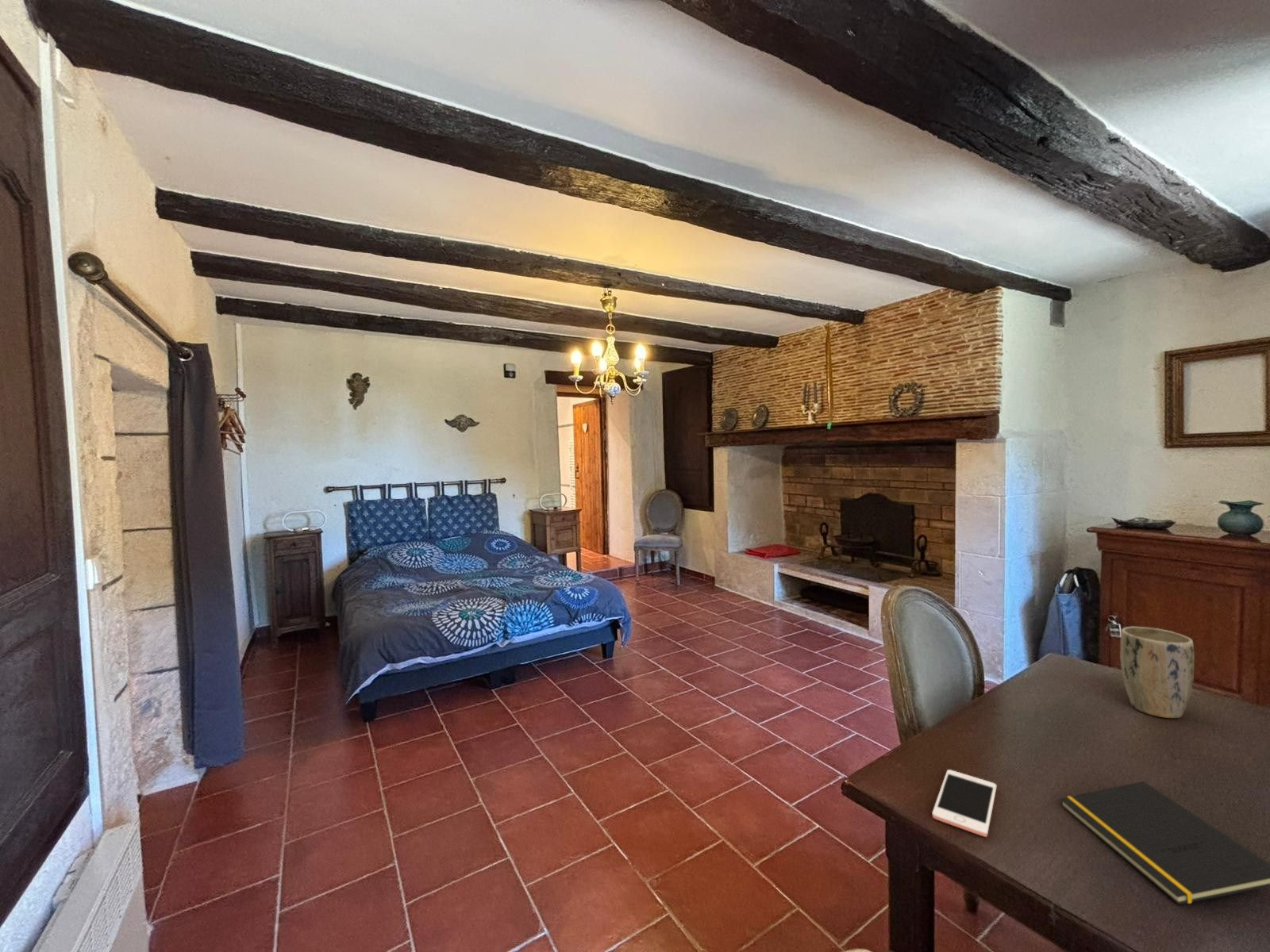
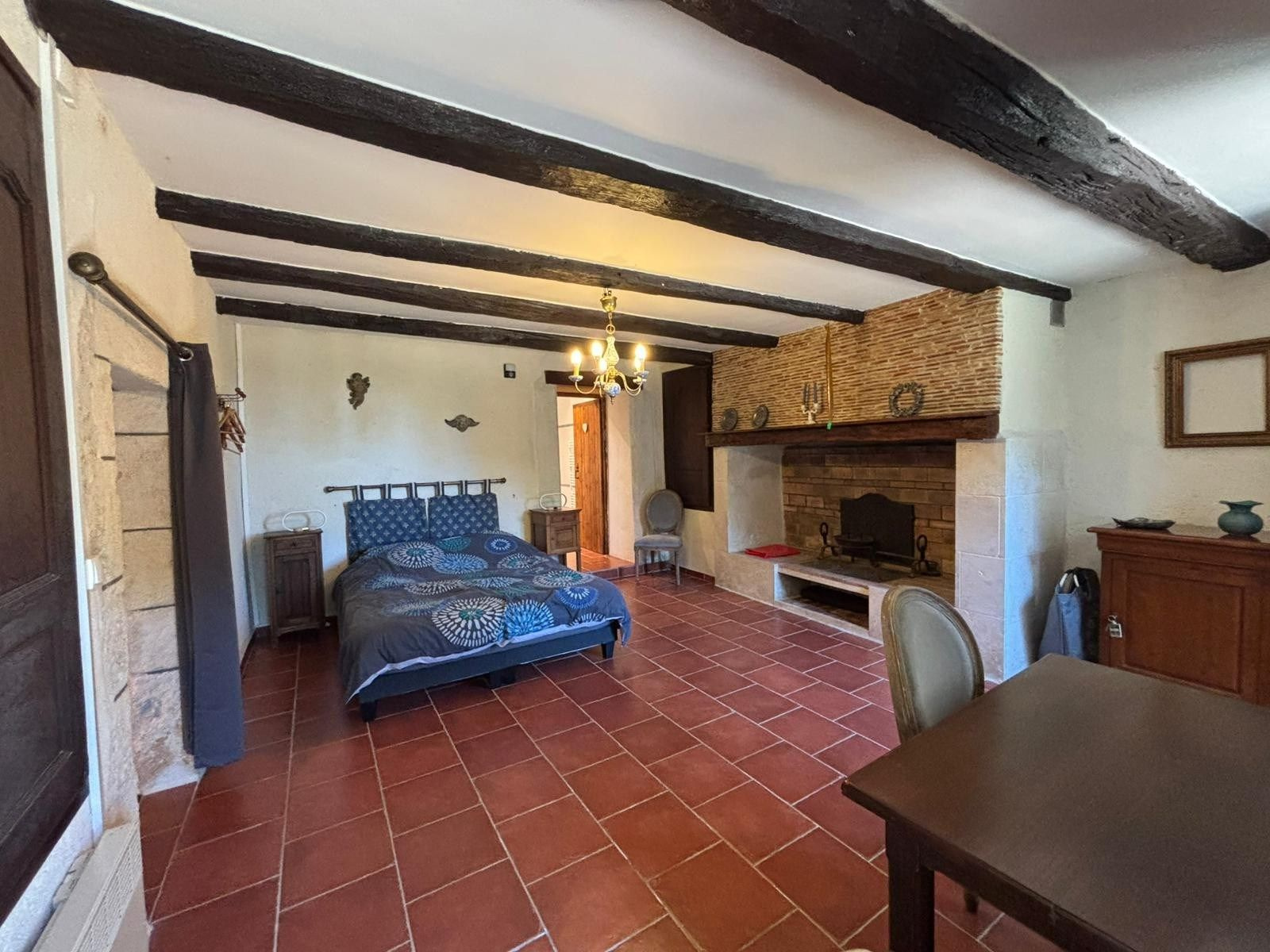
- cell phone (965, 800)
- notepad (1159, 835)
- plant pot (1155, 672)
